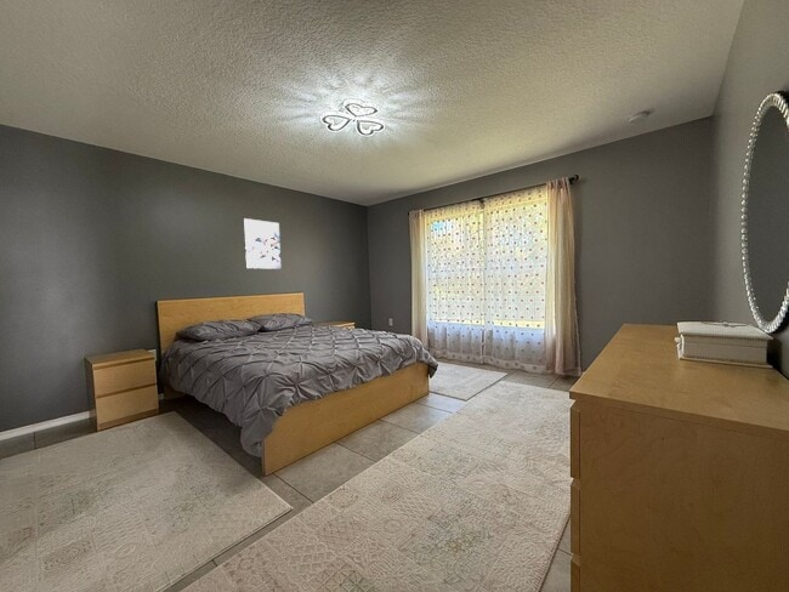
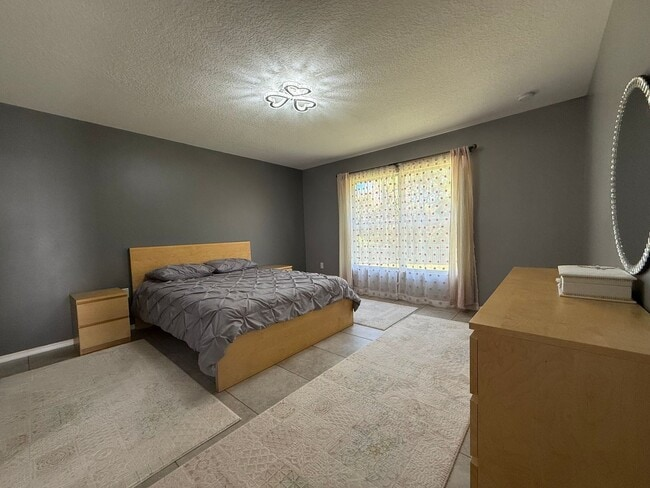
- wall art (262, 244)
